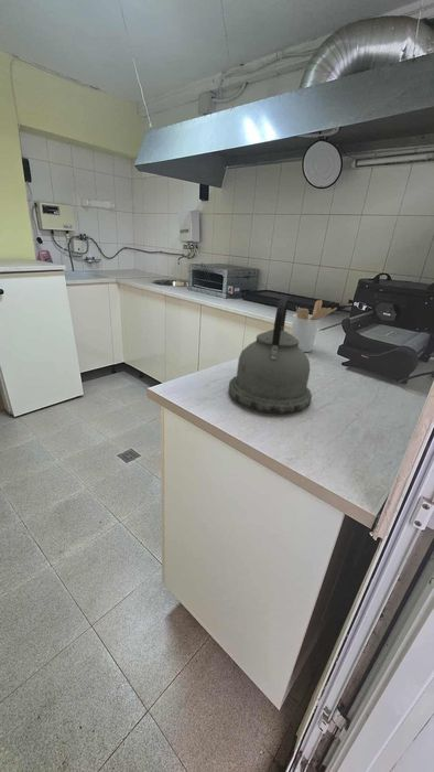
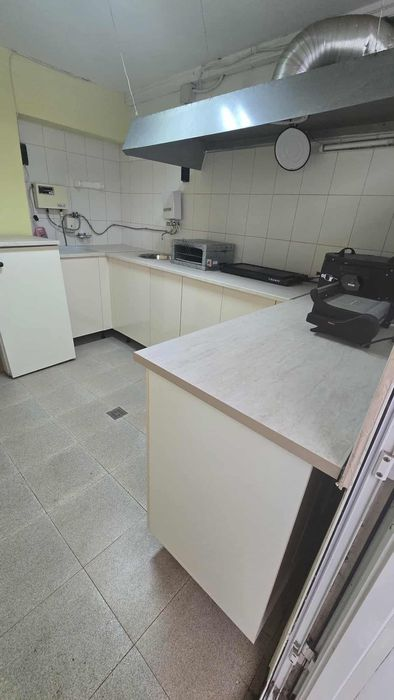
- kettle (273, 347)
- utensil holder (311, 326)
